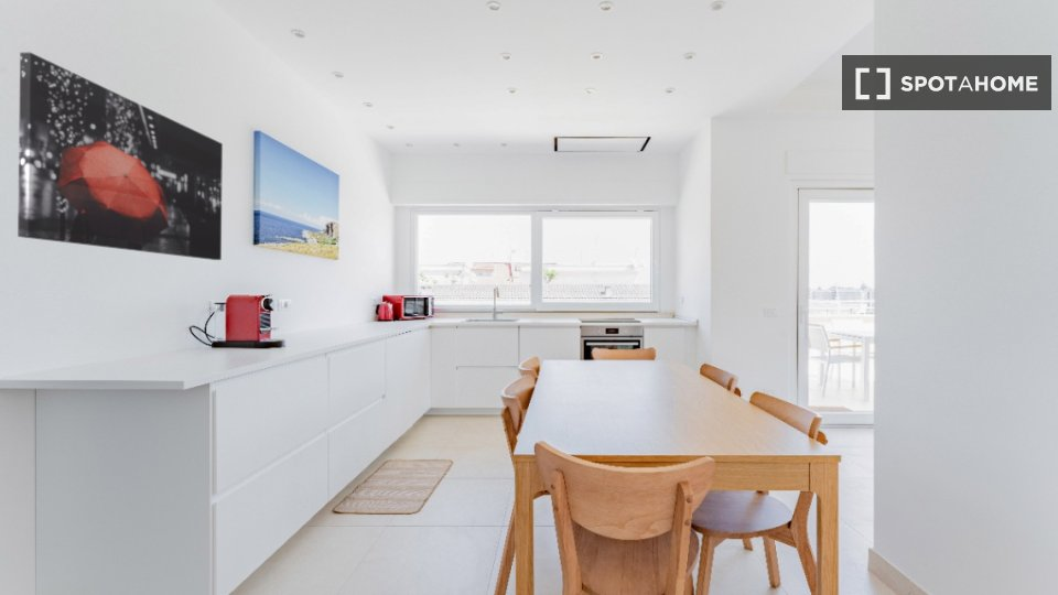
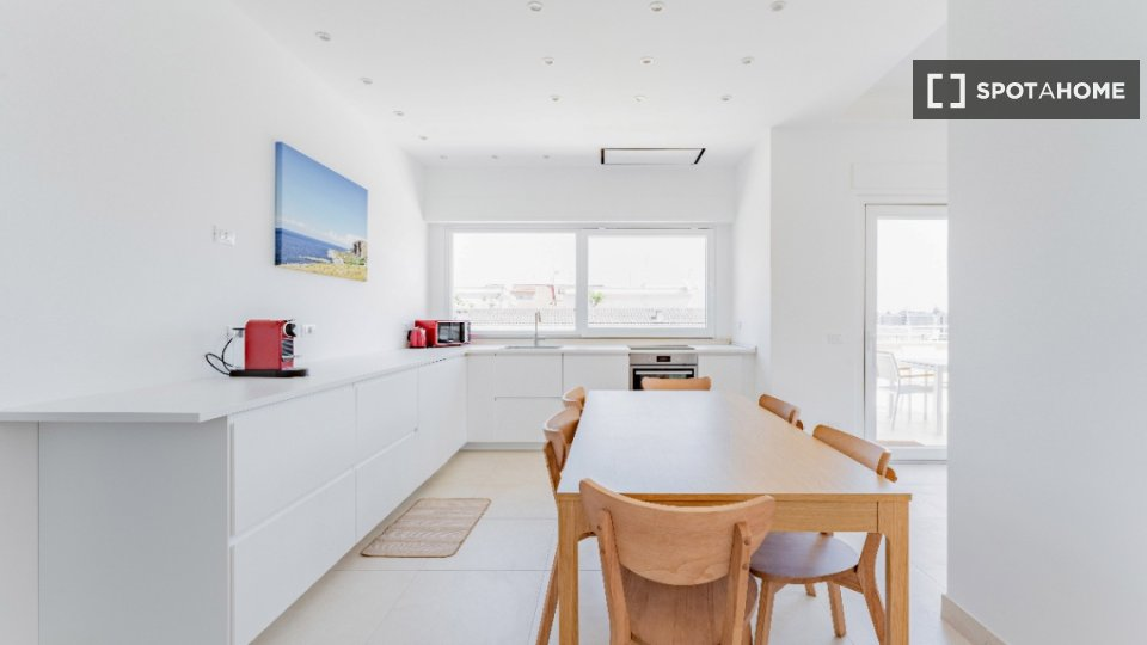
- wall art (142, 178)
